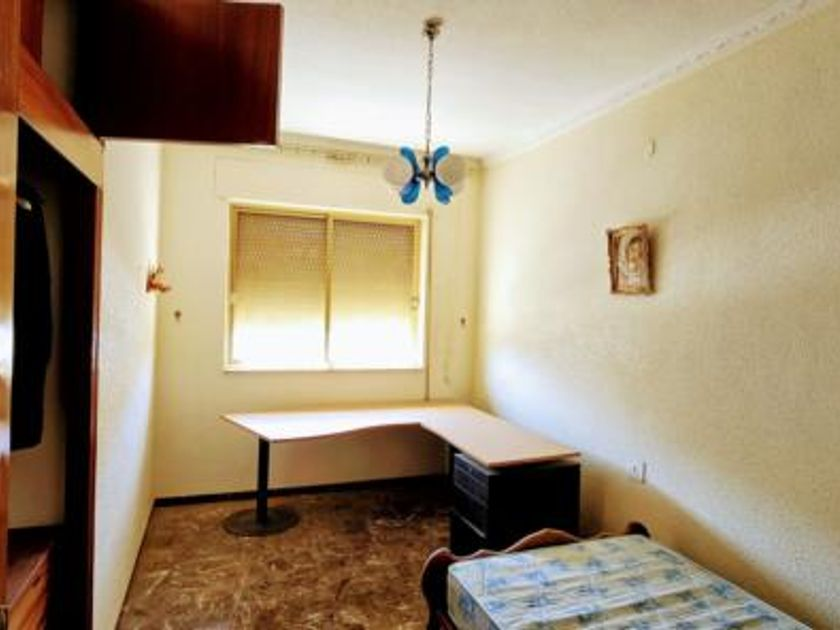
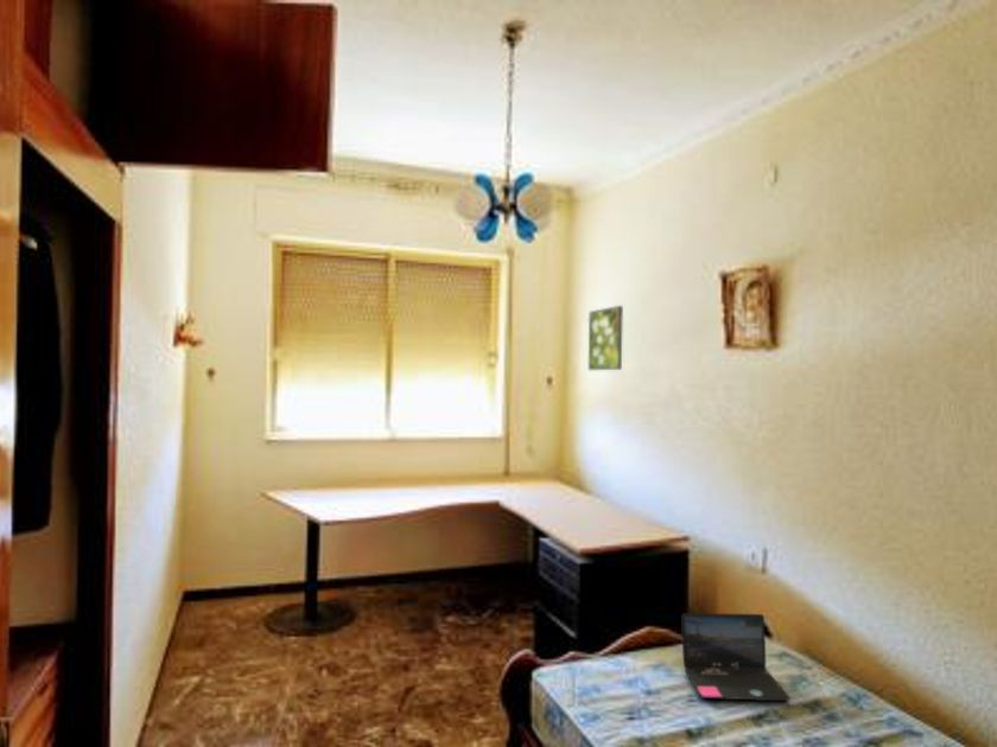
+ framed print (604, 339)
+ laptop (732, 655)
